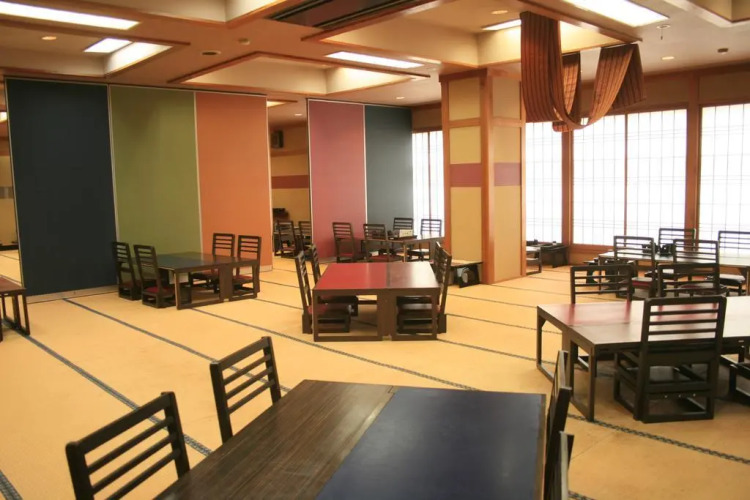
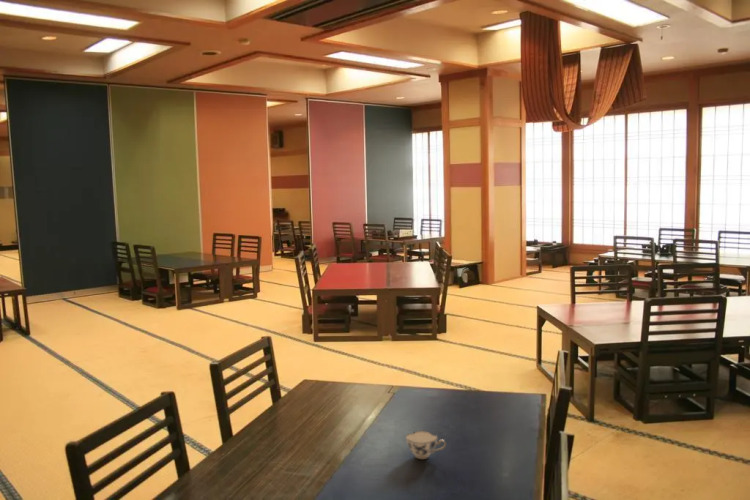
+ chinaware (424, 445)
